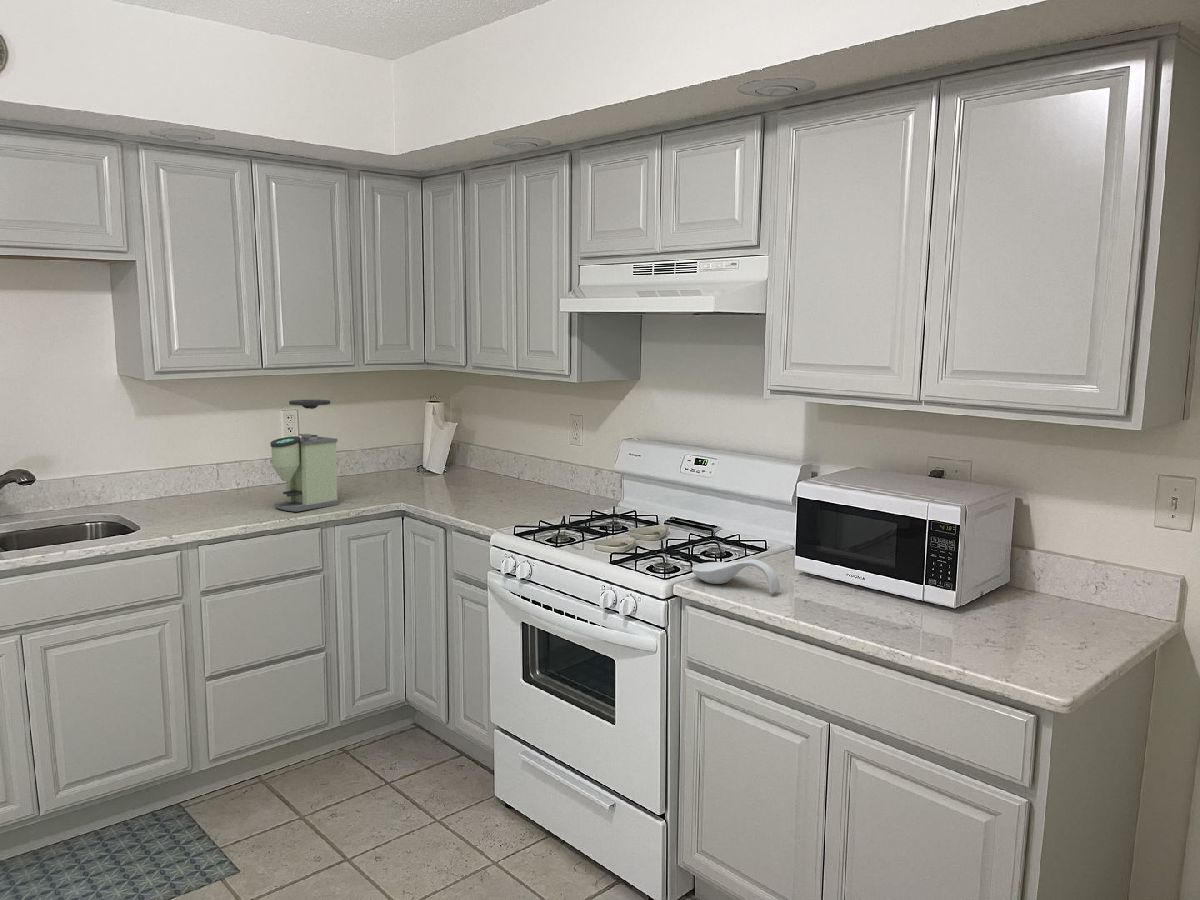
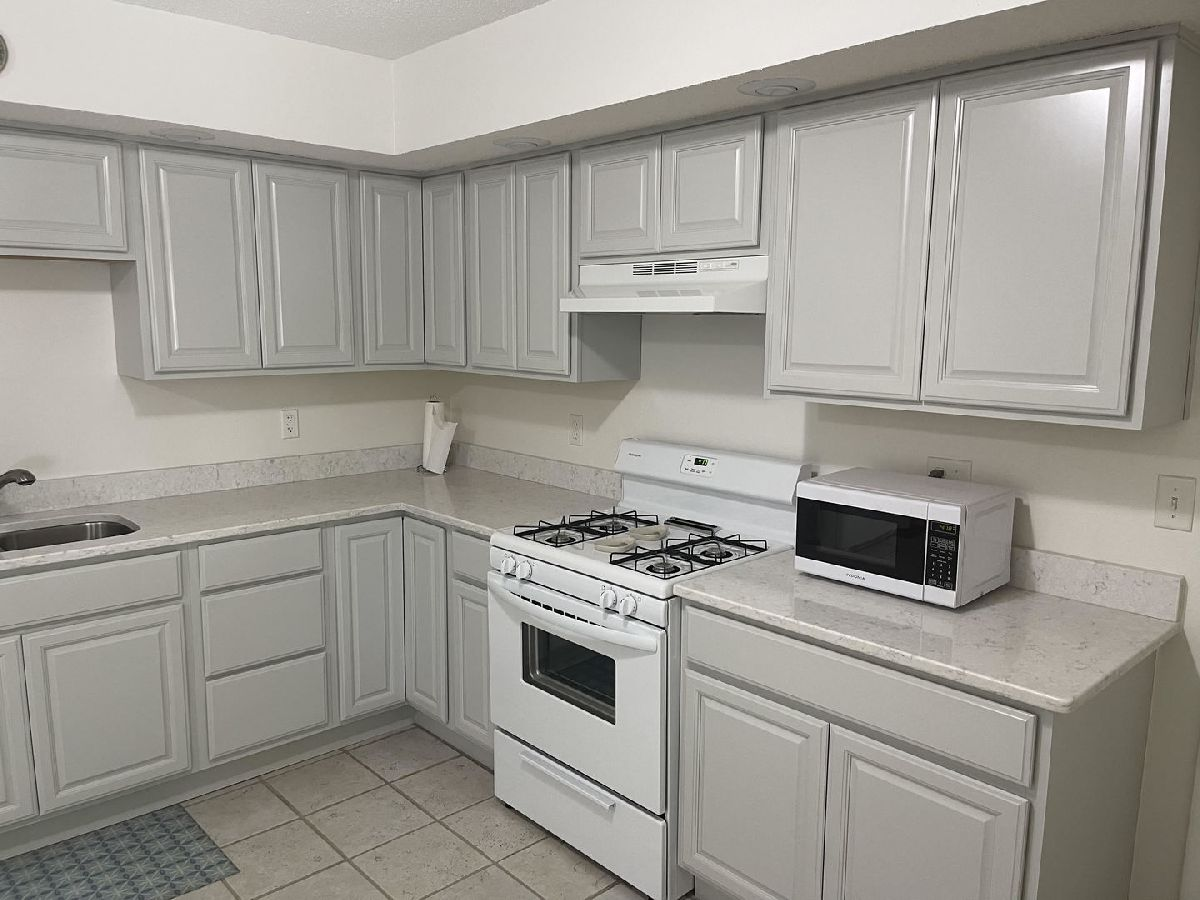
- spoon rest (734, 571)
- coffee grinder (306, 453)
